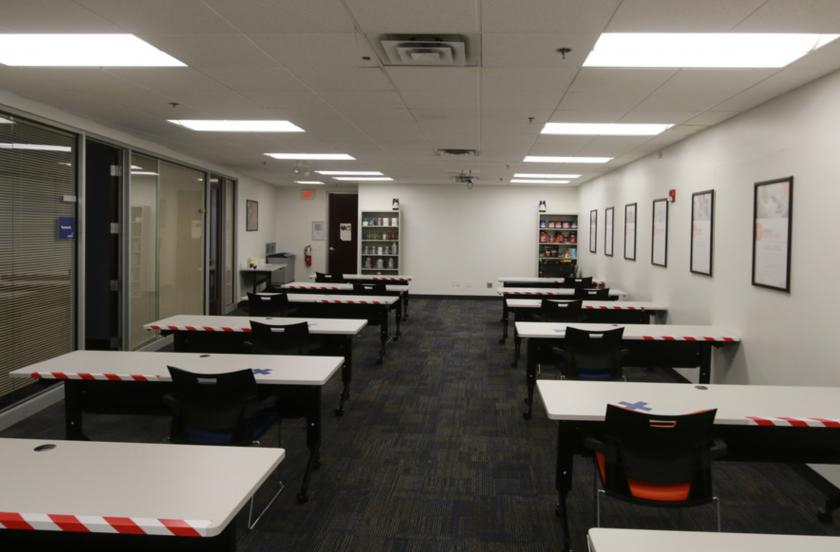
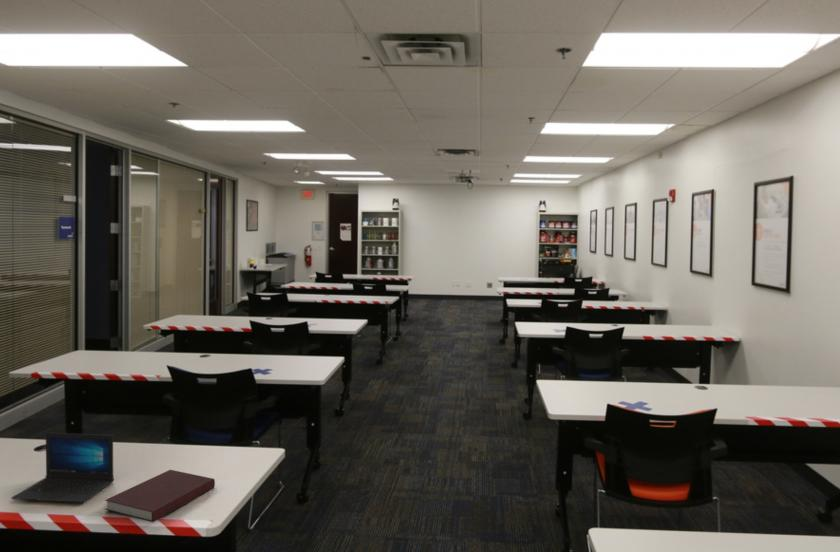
+ laptop (64, 466)
+ notebook (162, 493)
